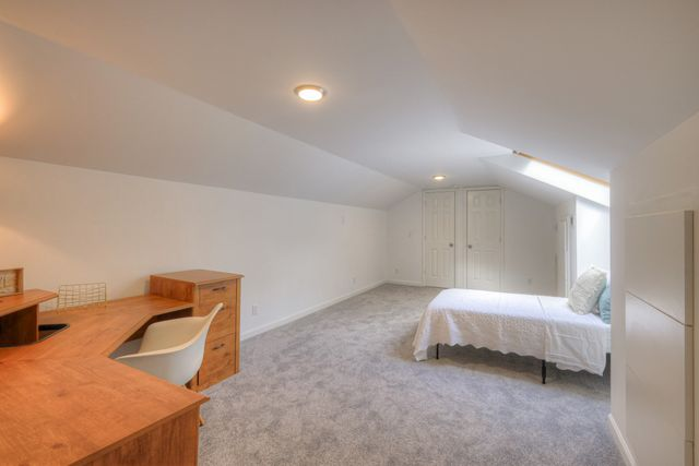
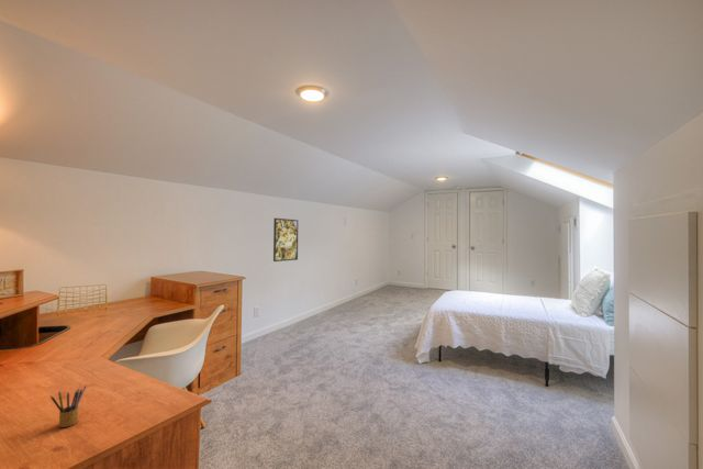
+ pencil box (67, 405)
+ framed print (286, 239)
